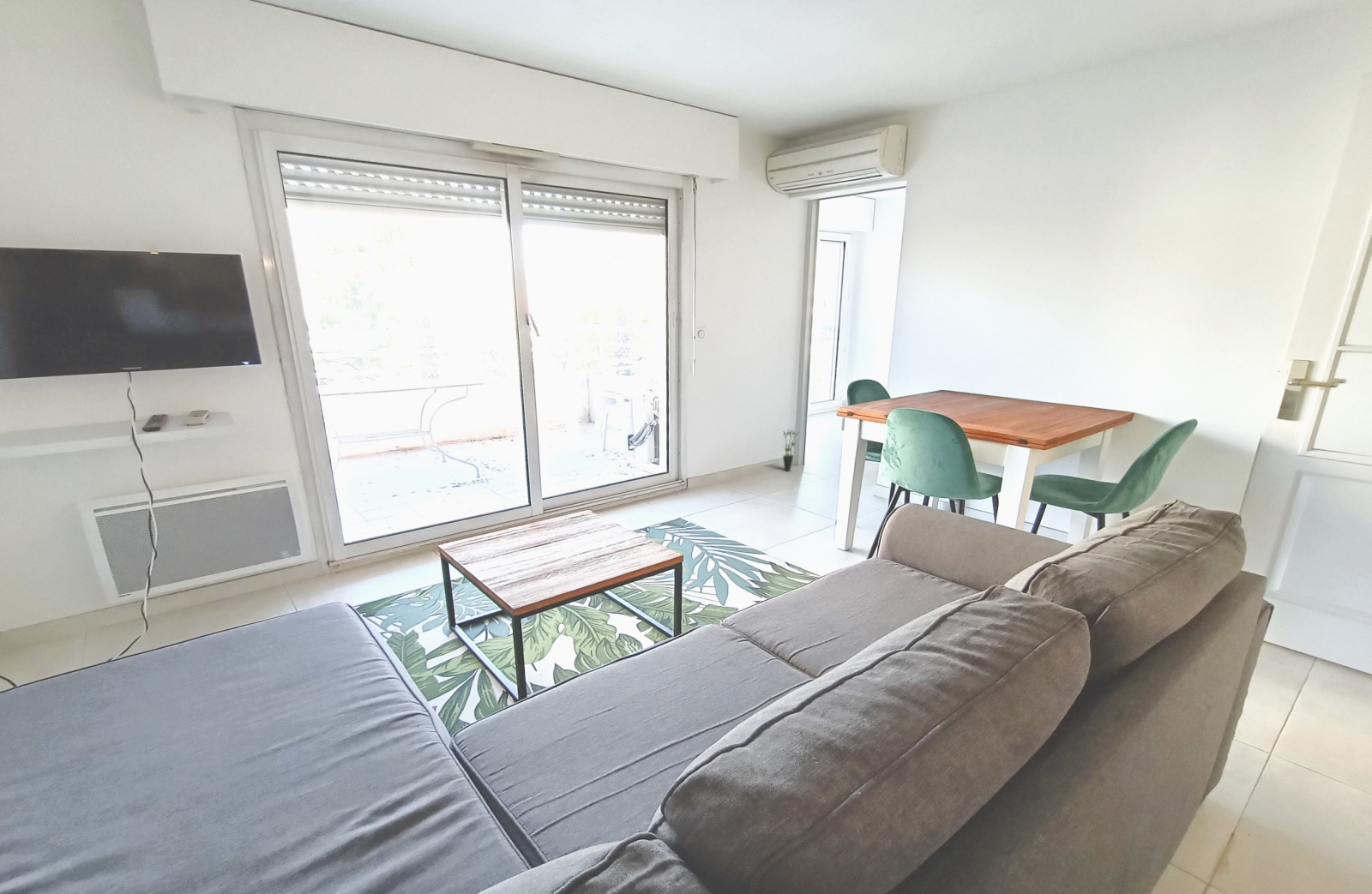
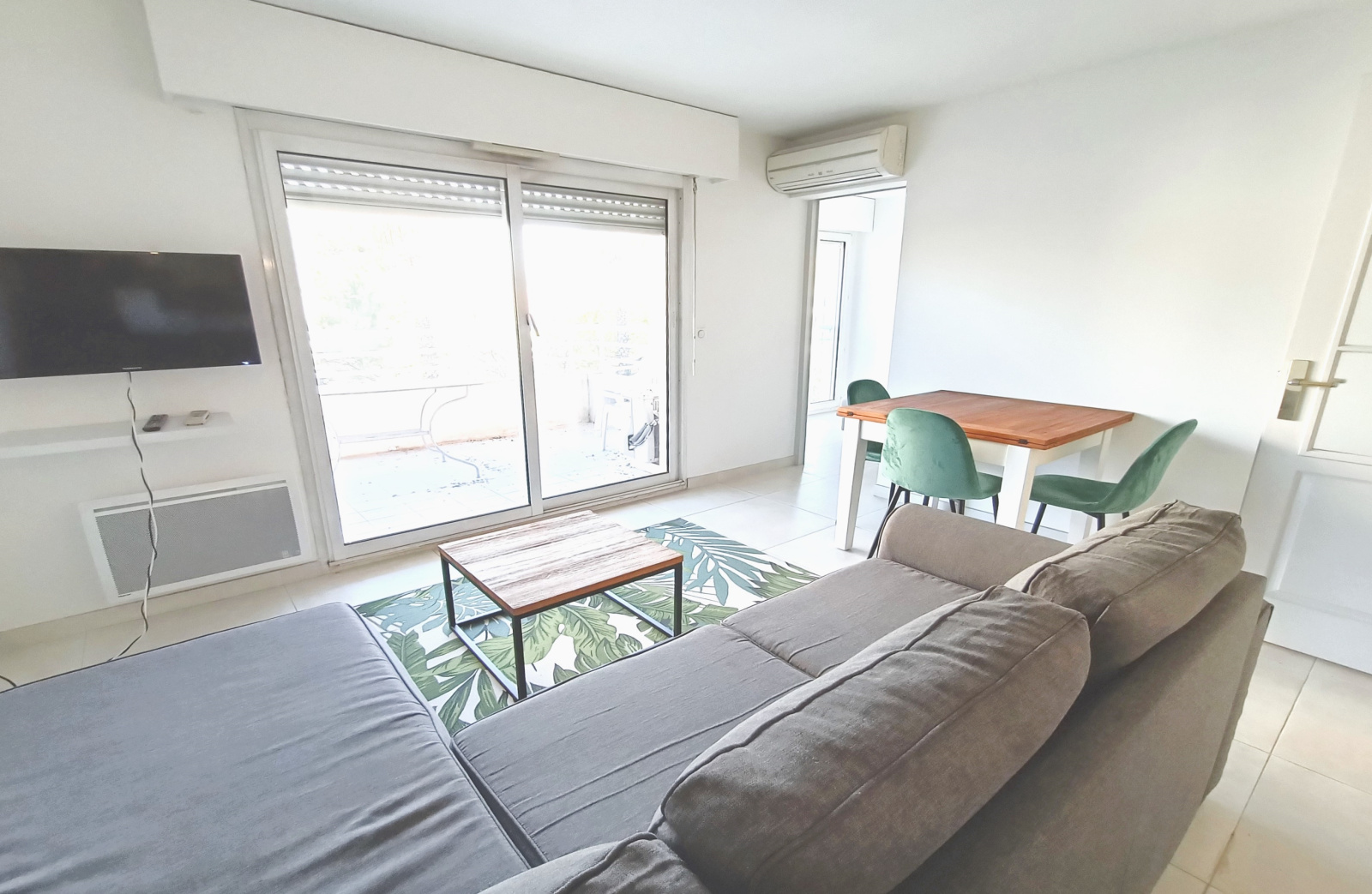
- potted plant (791, 449)
